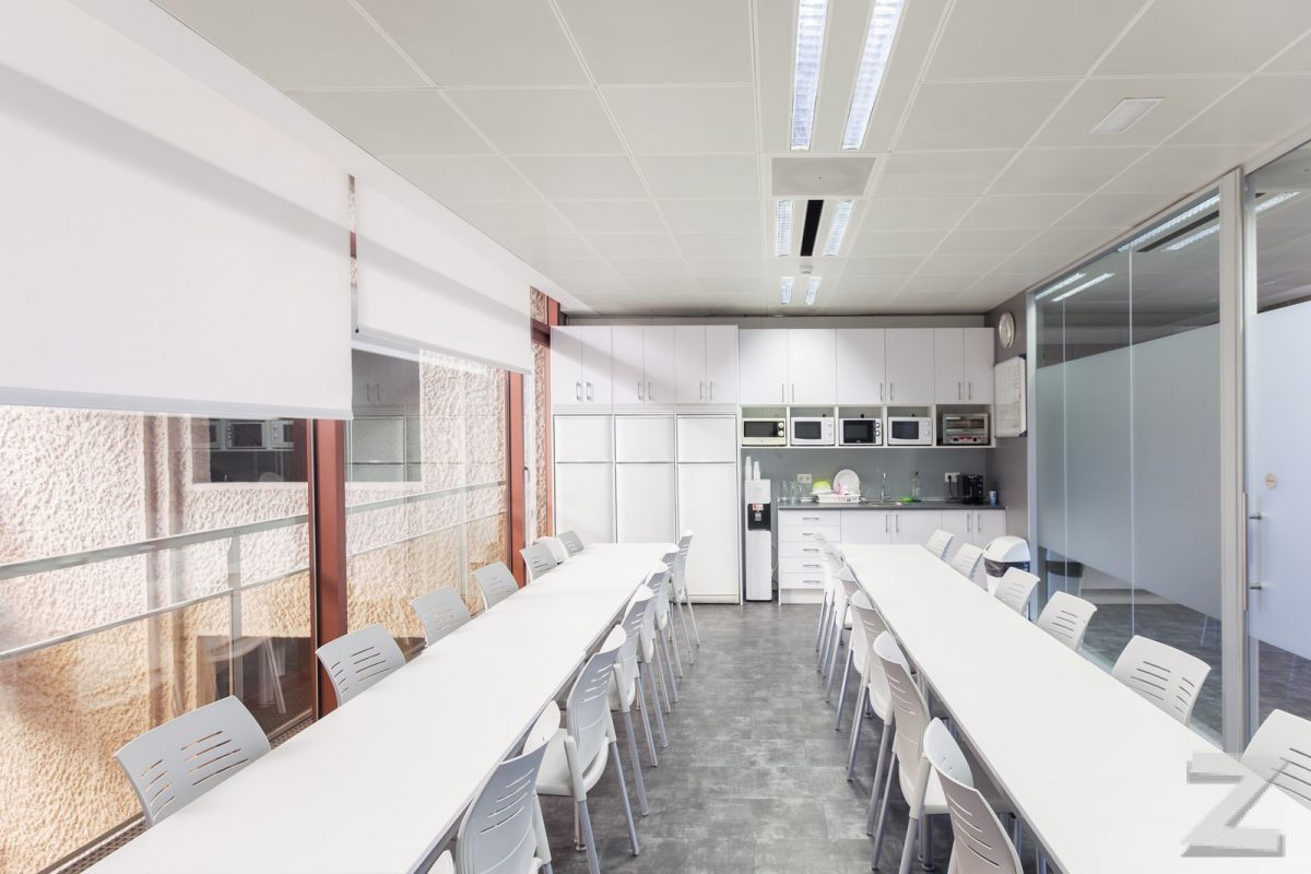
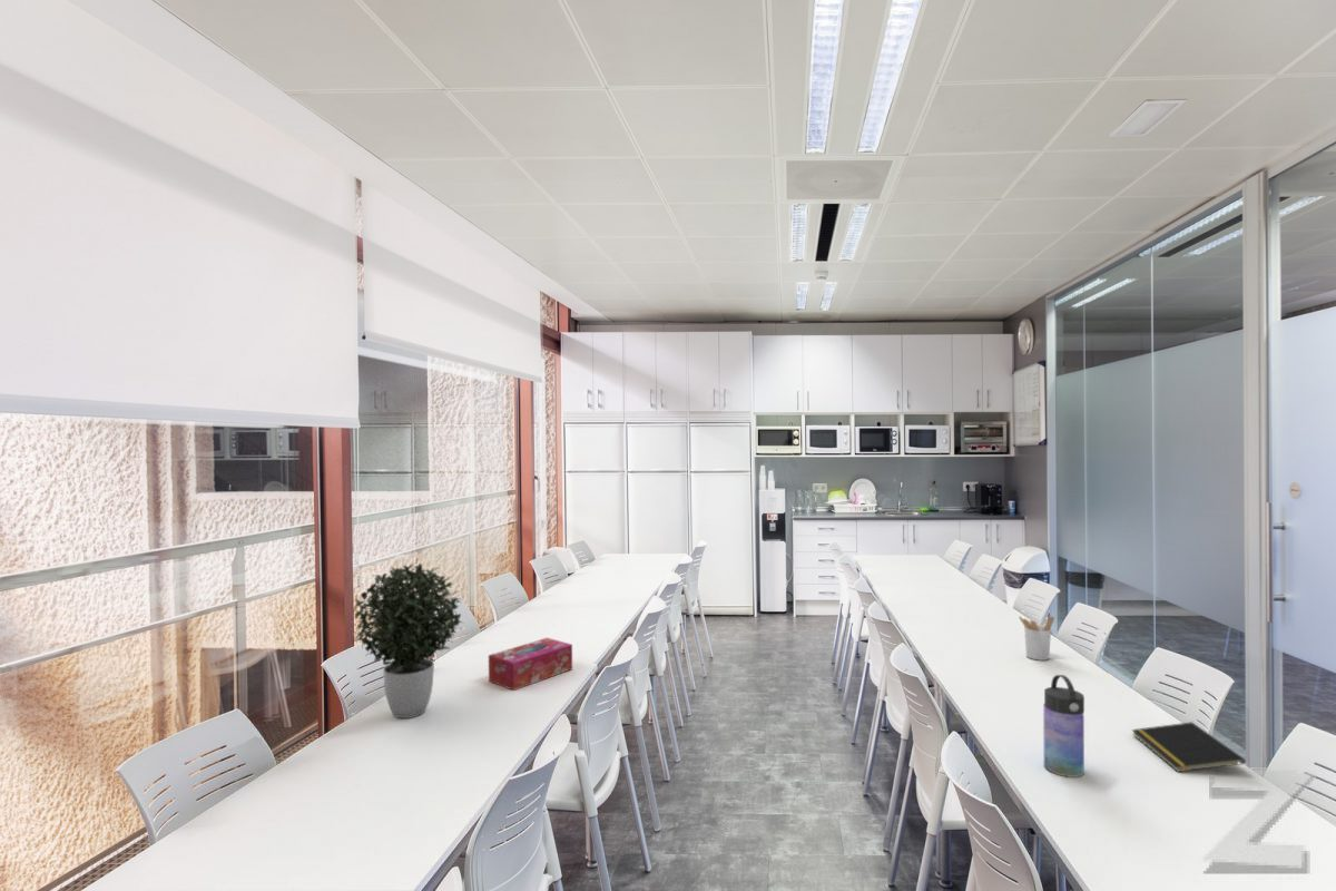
+ utensil holder (1034, 636)
+ potted plant (406, 638)
+ tissue box (531, 662)
+ water bottle (1063, 722)
+ notepad (1185, 745)
